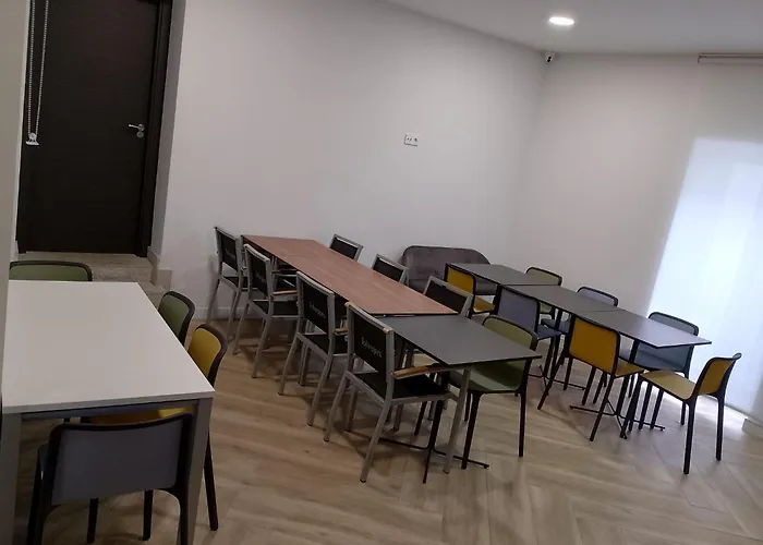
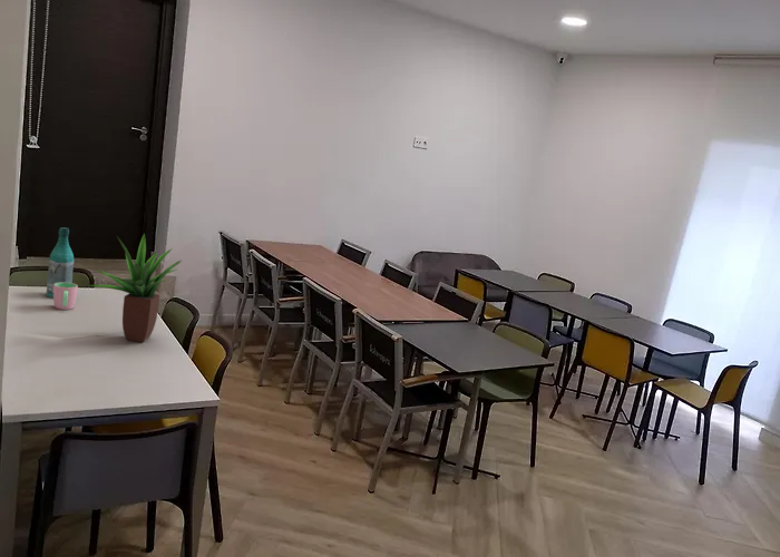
+ cup (65, 296)
+ potted plant (135, 289)
+ bottle (60, 263)
